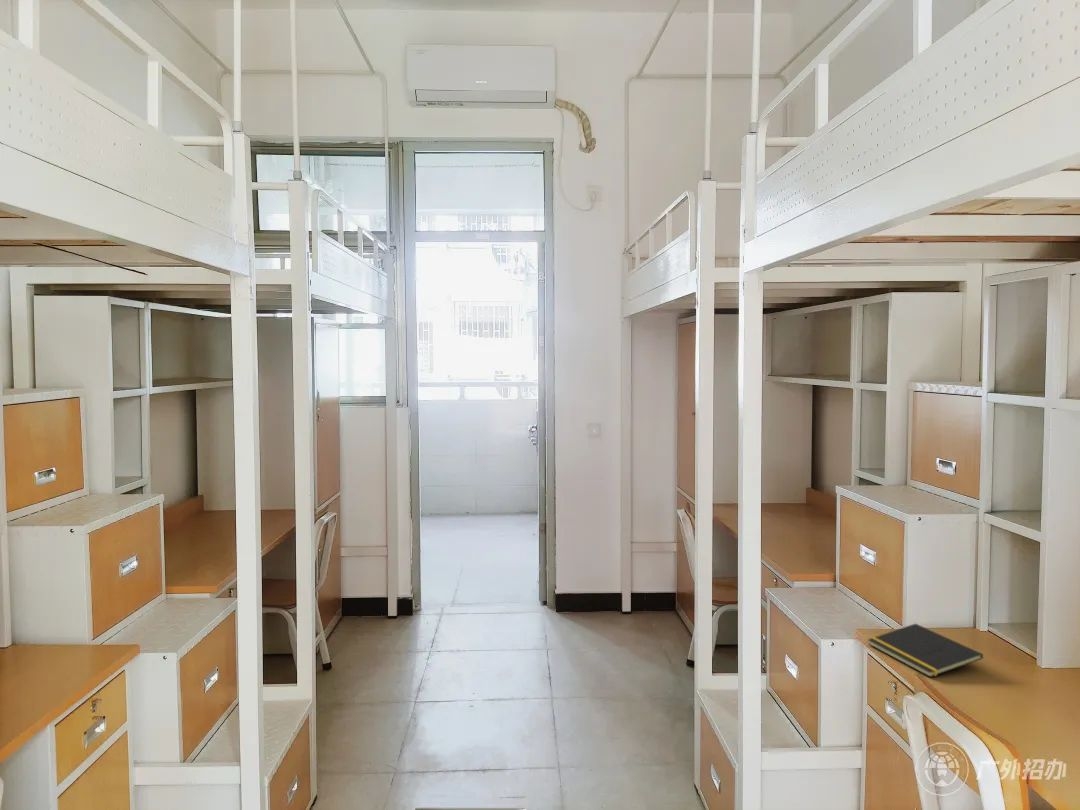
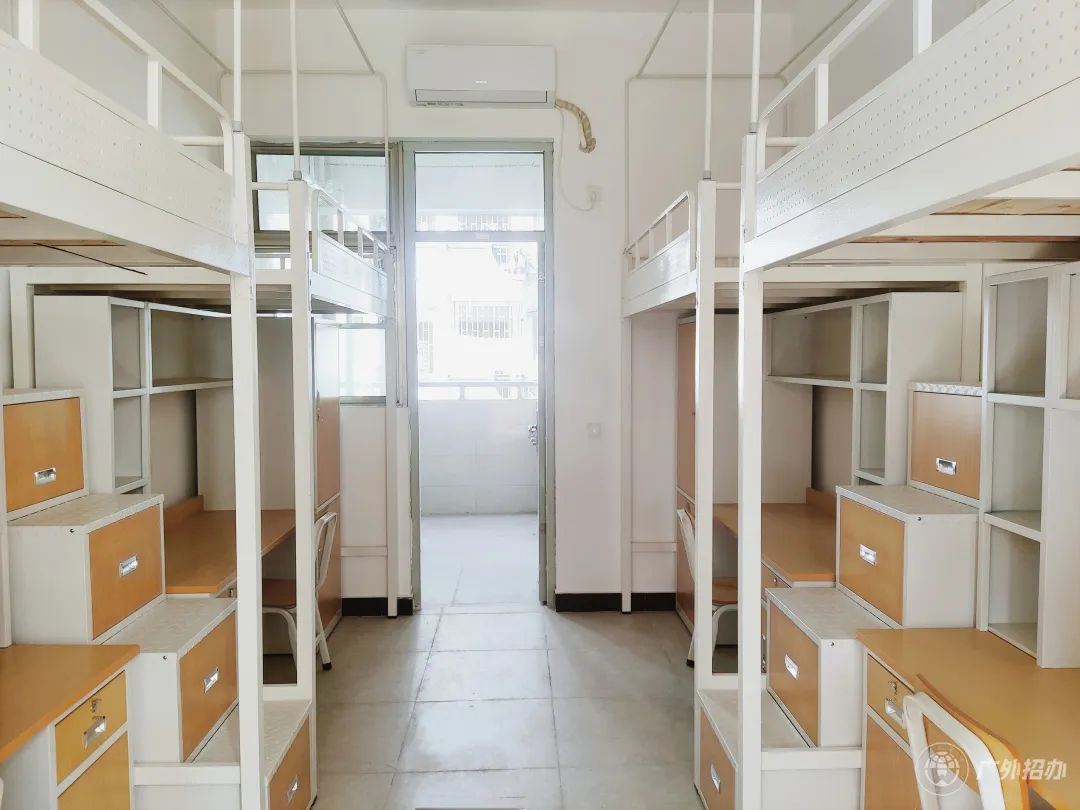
- notepad (922, 648)
